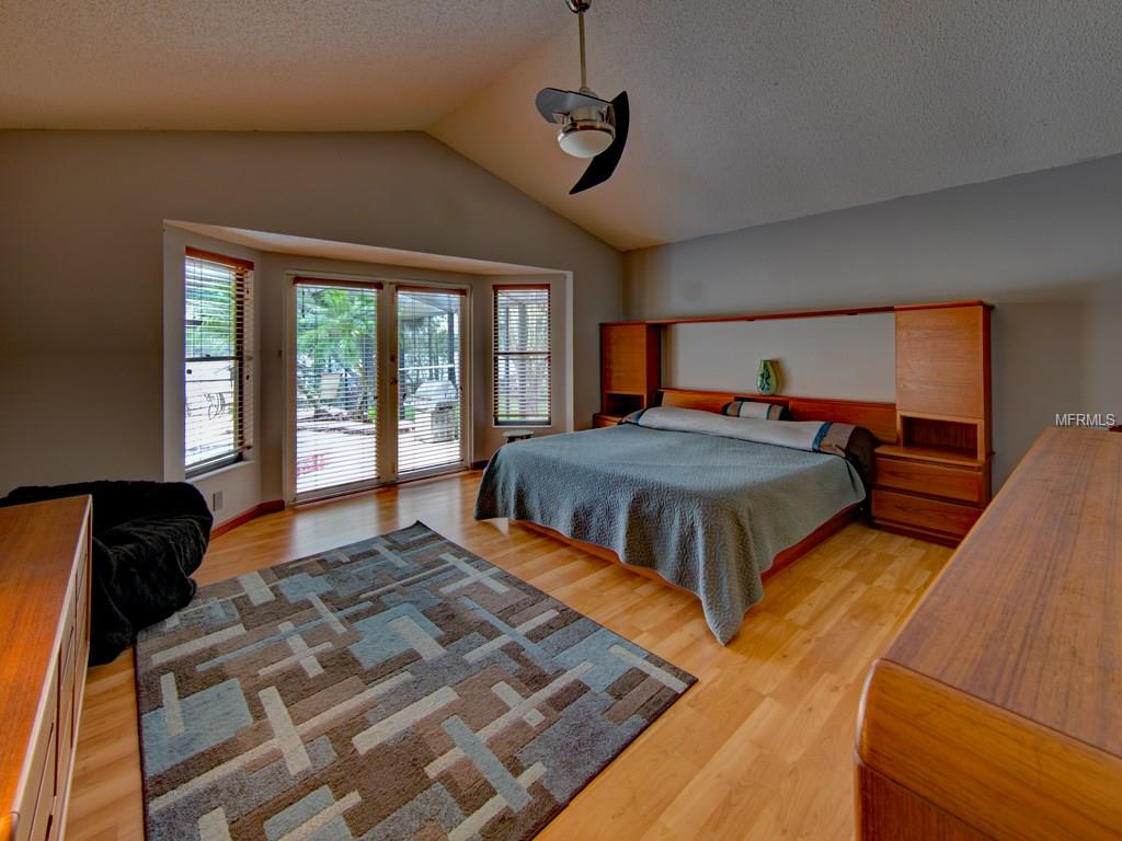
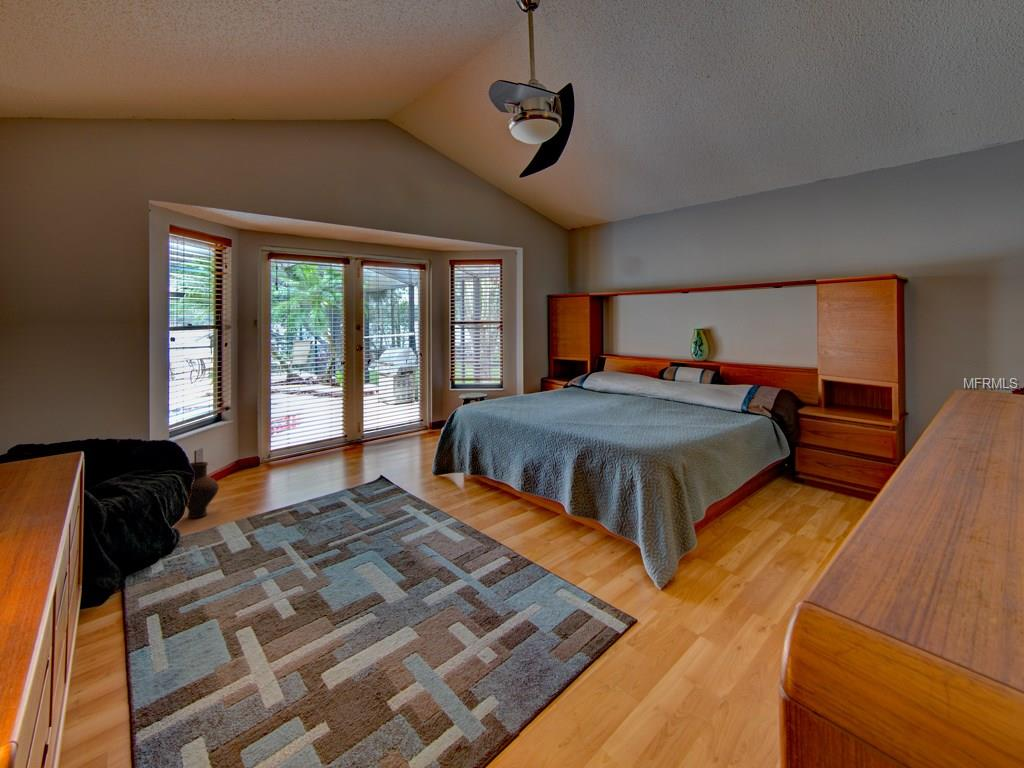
+ vase (197, 489)
